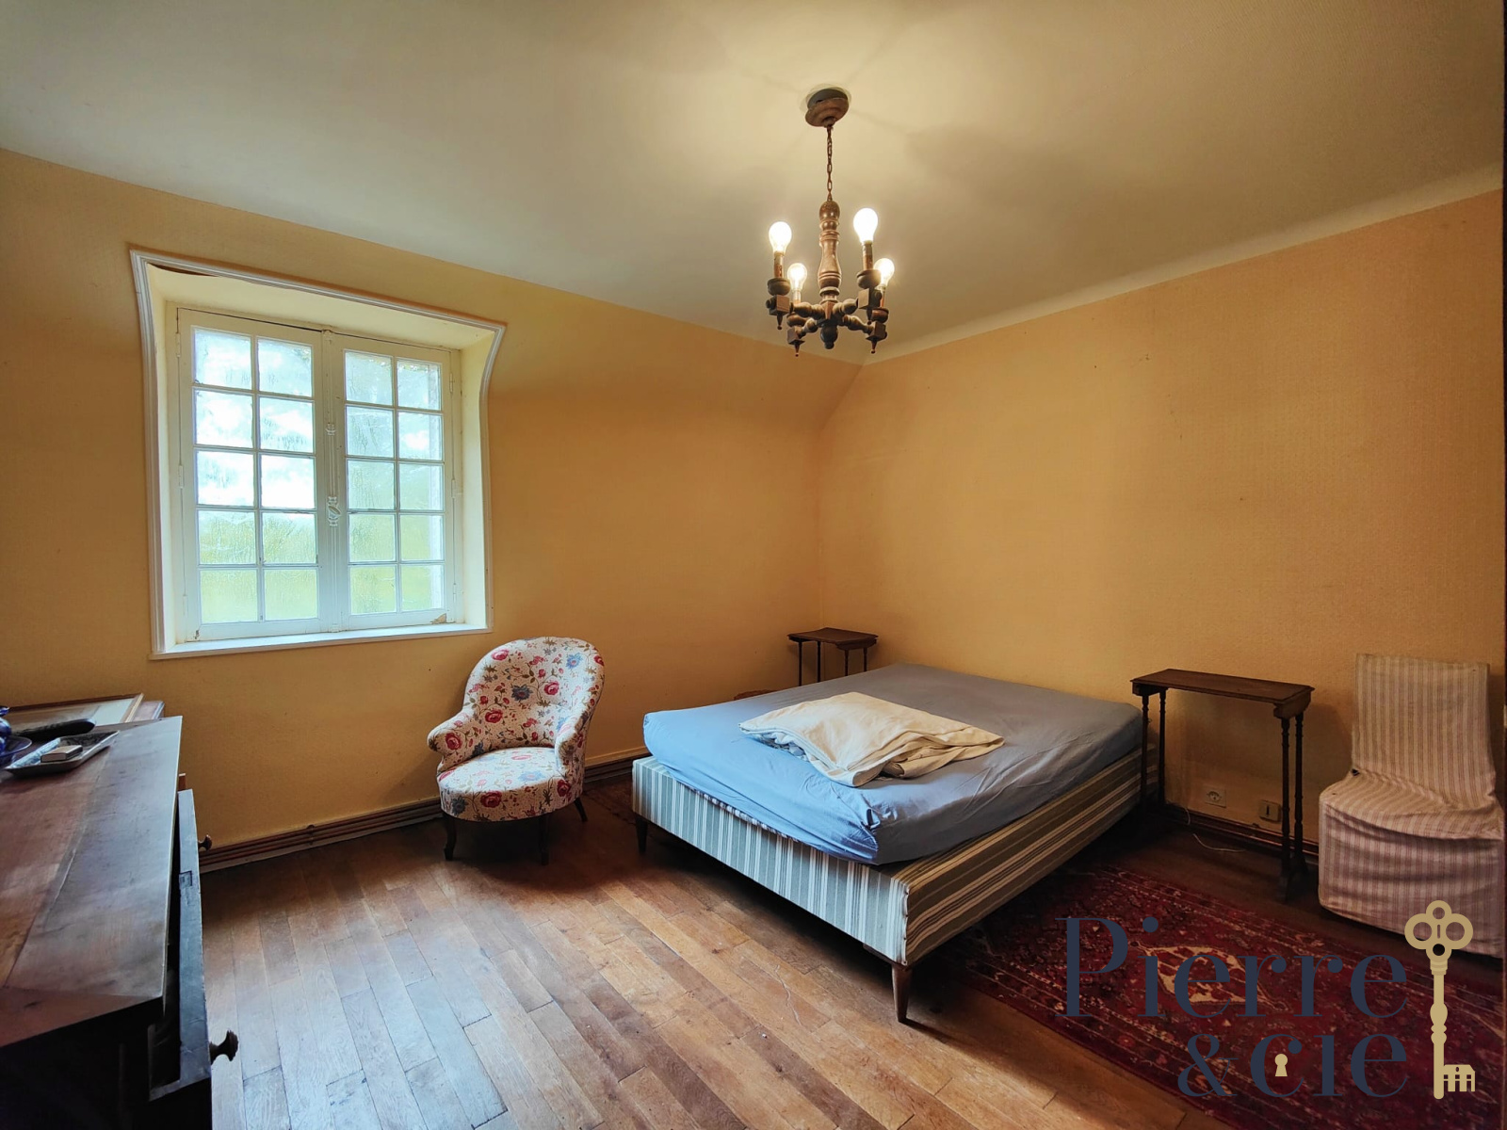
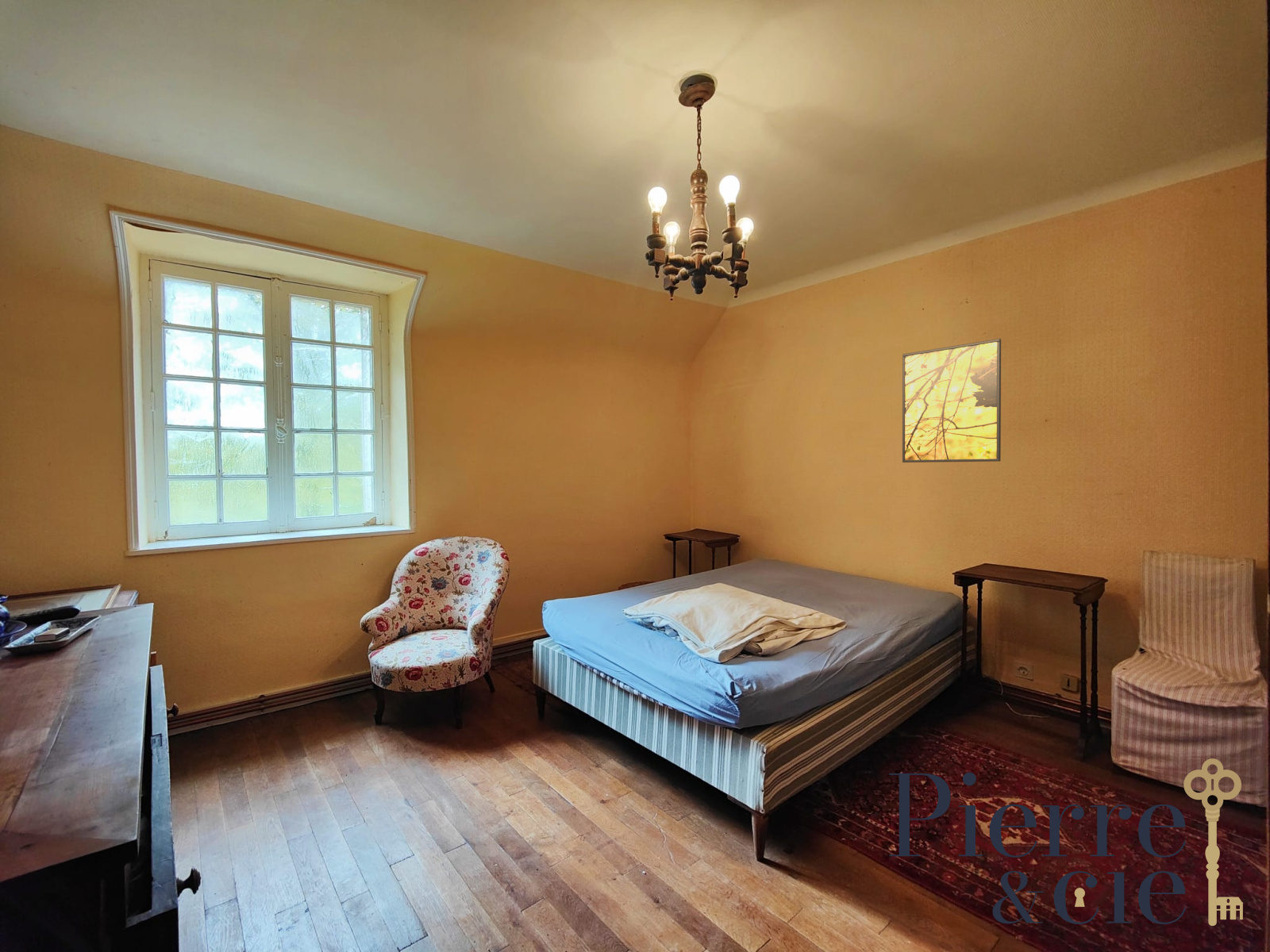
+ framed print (949, 404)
